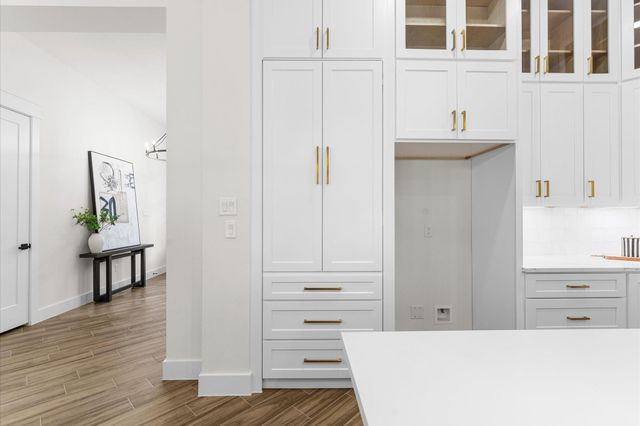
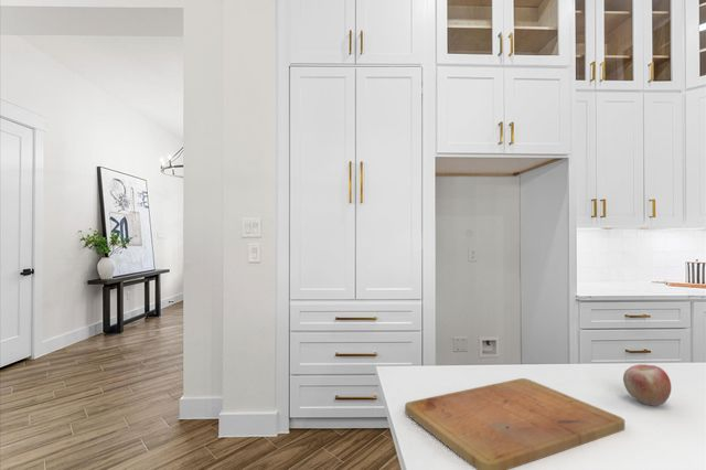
+ cutting board (510, 415)
+ apple (646, 384)
